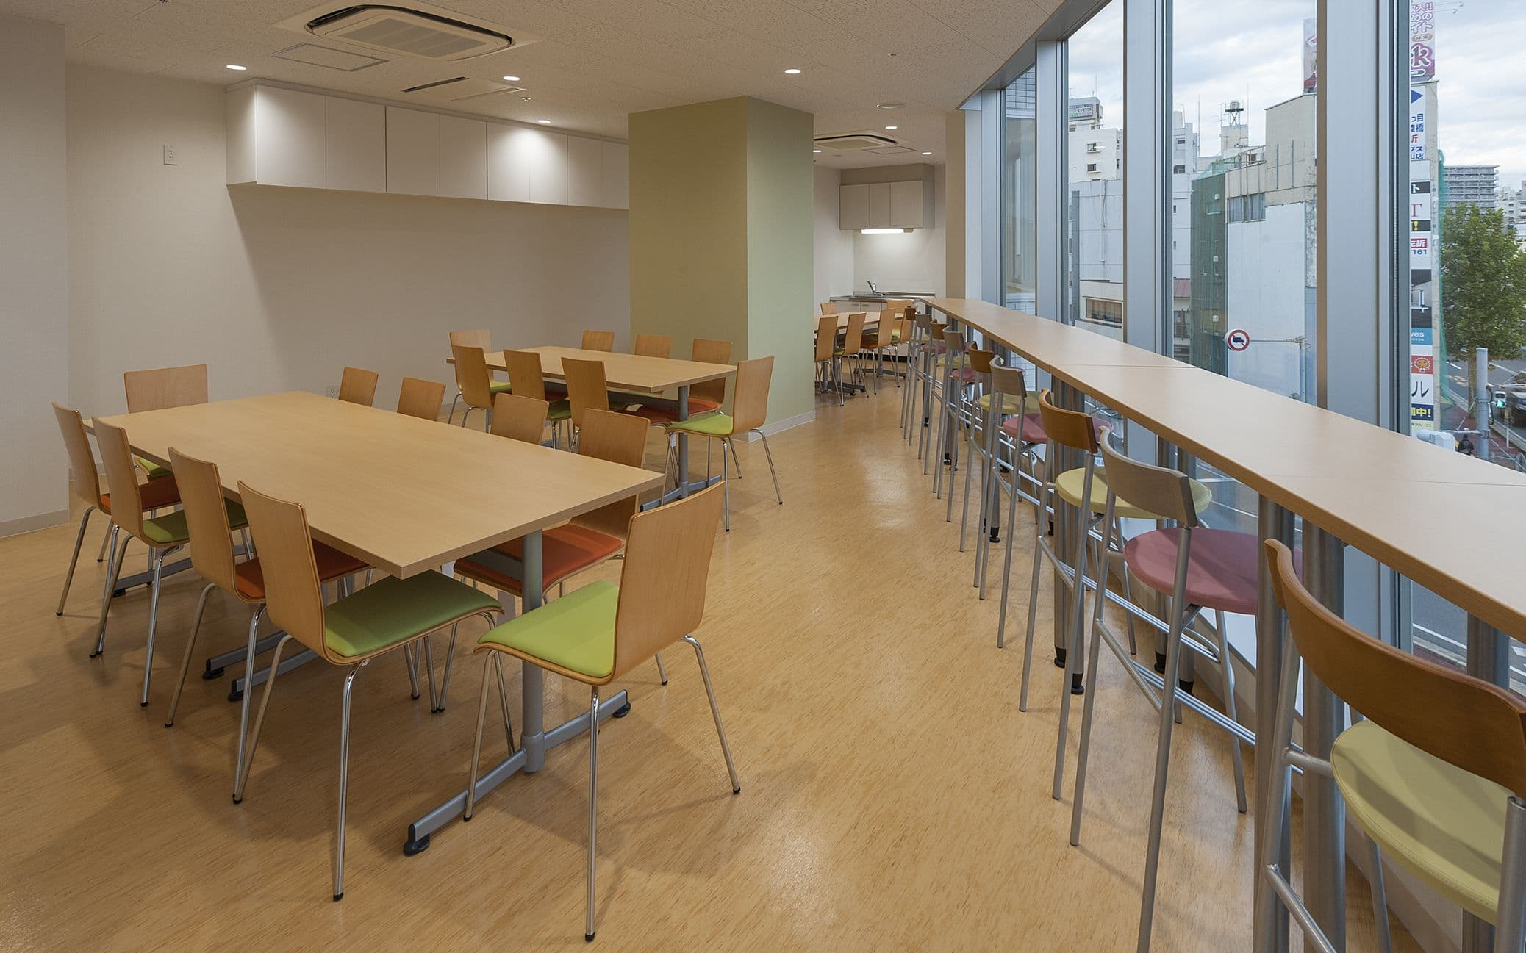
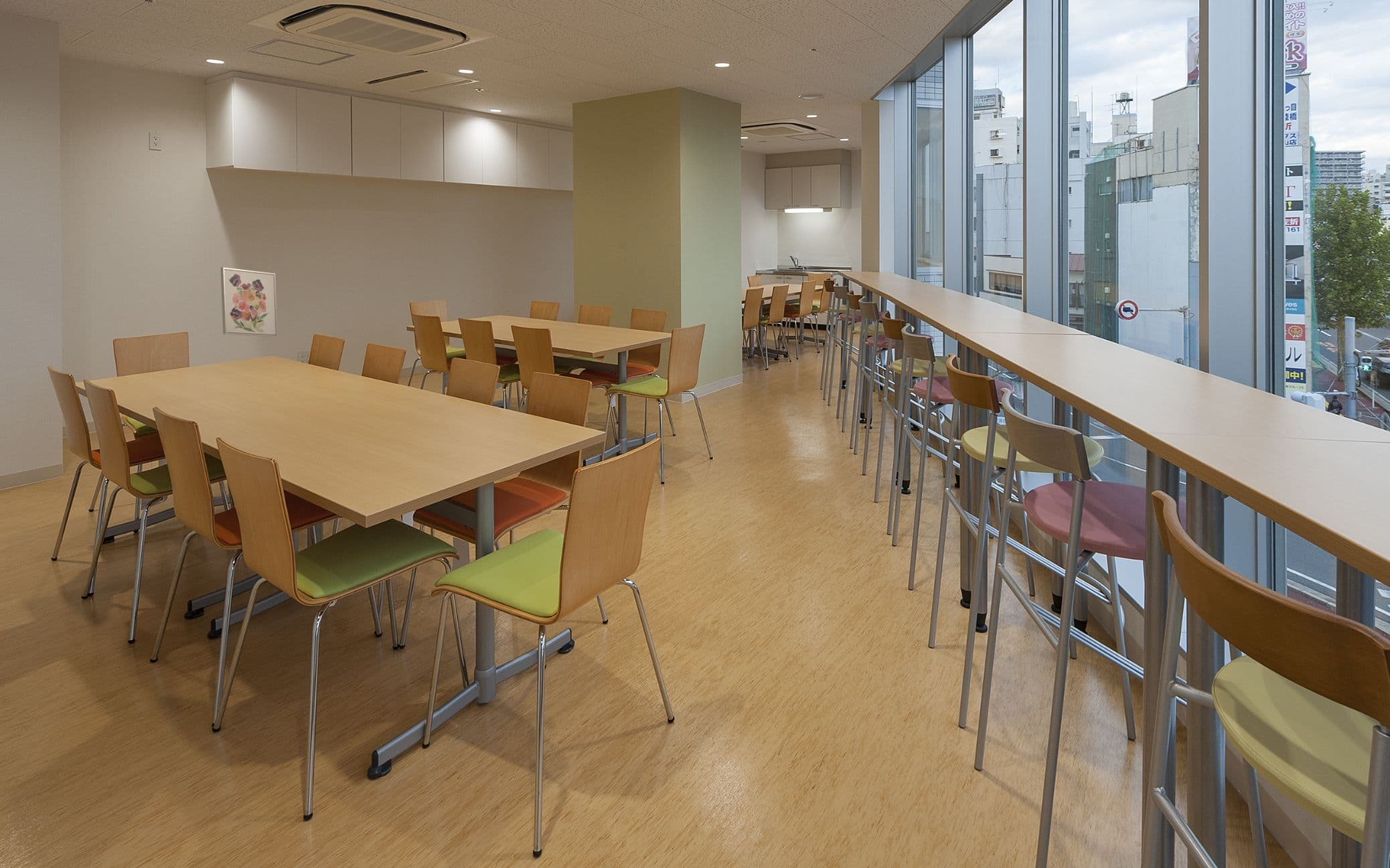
+ wall art (250, 302)
